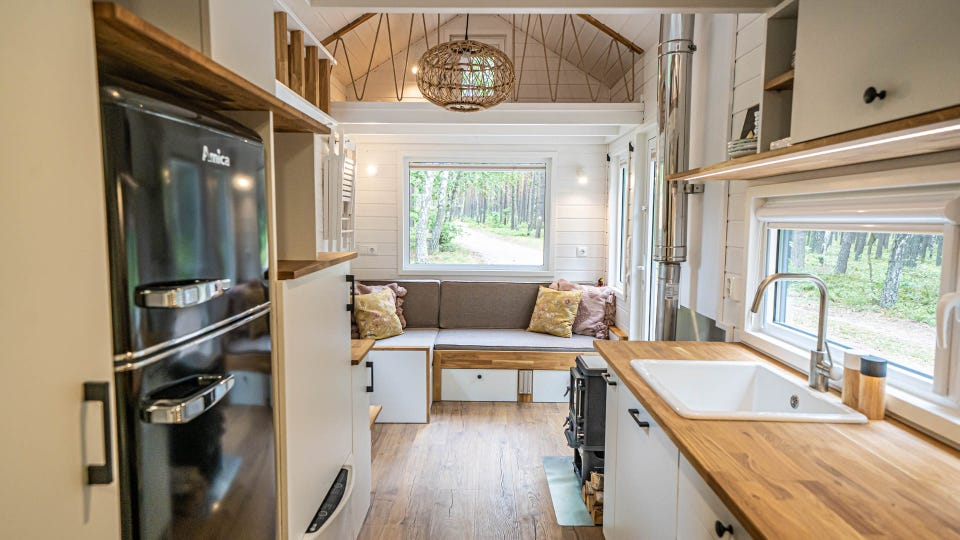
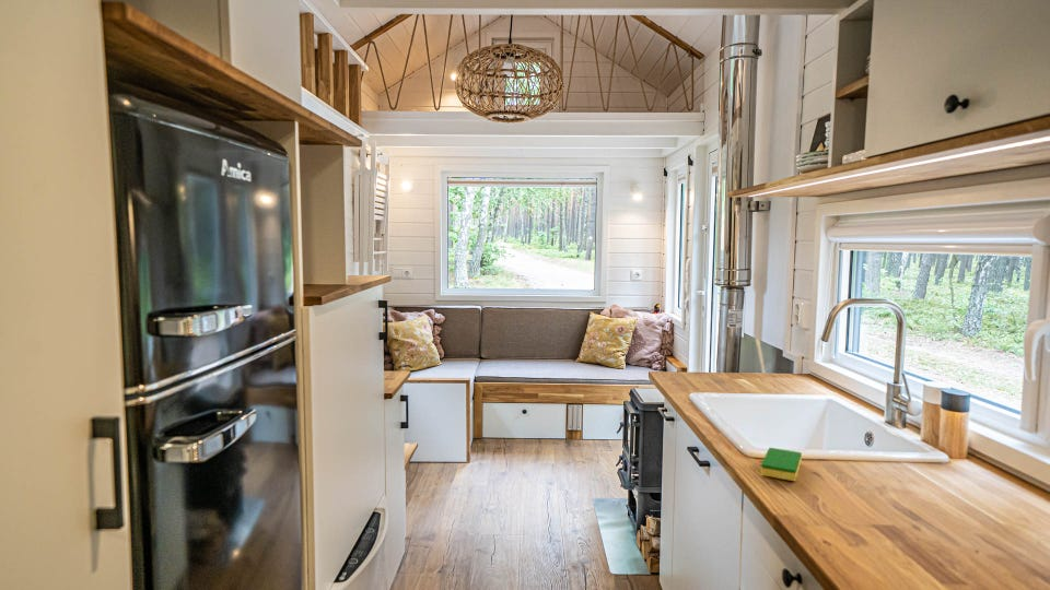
+ dish sponge (781, 463)
